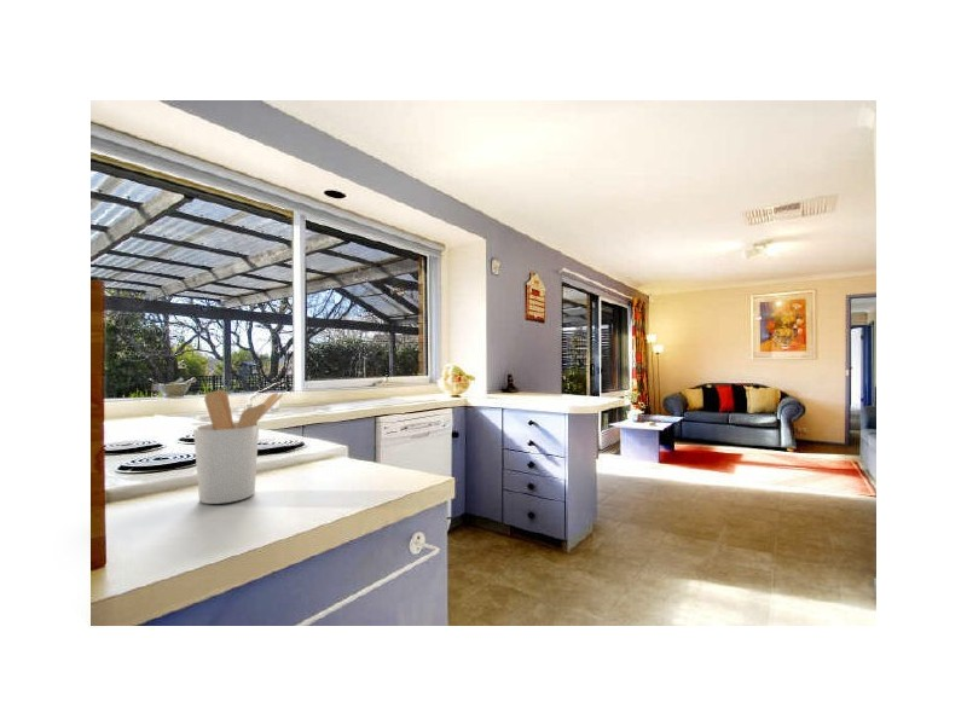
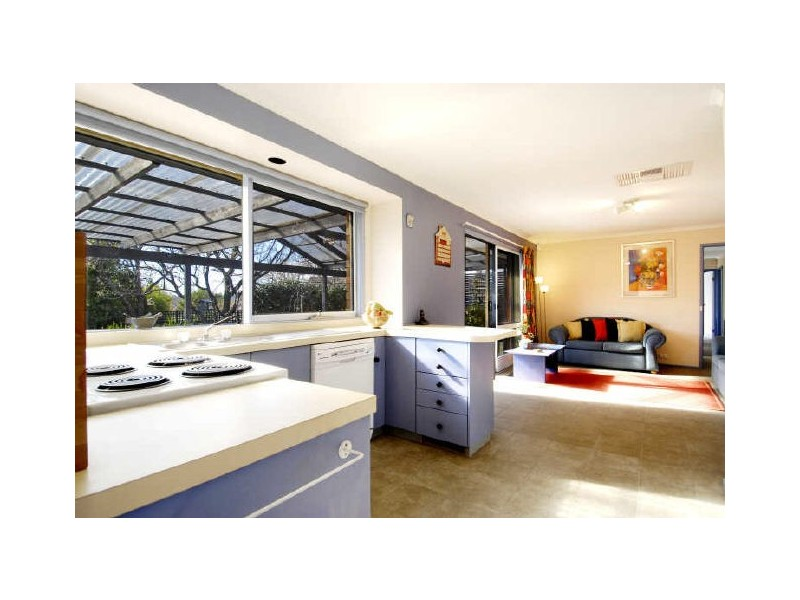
- utensil holder (243, 441)
